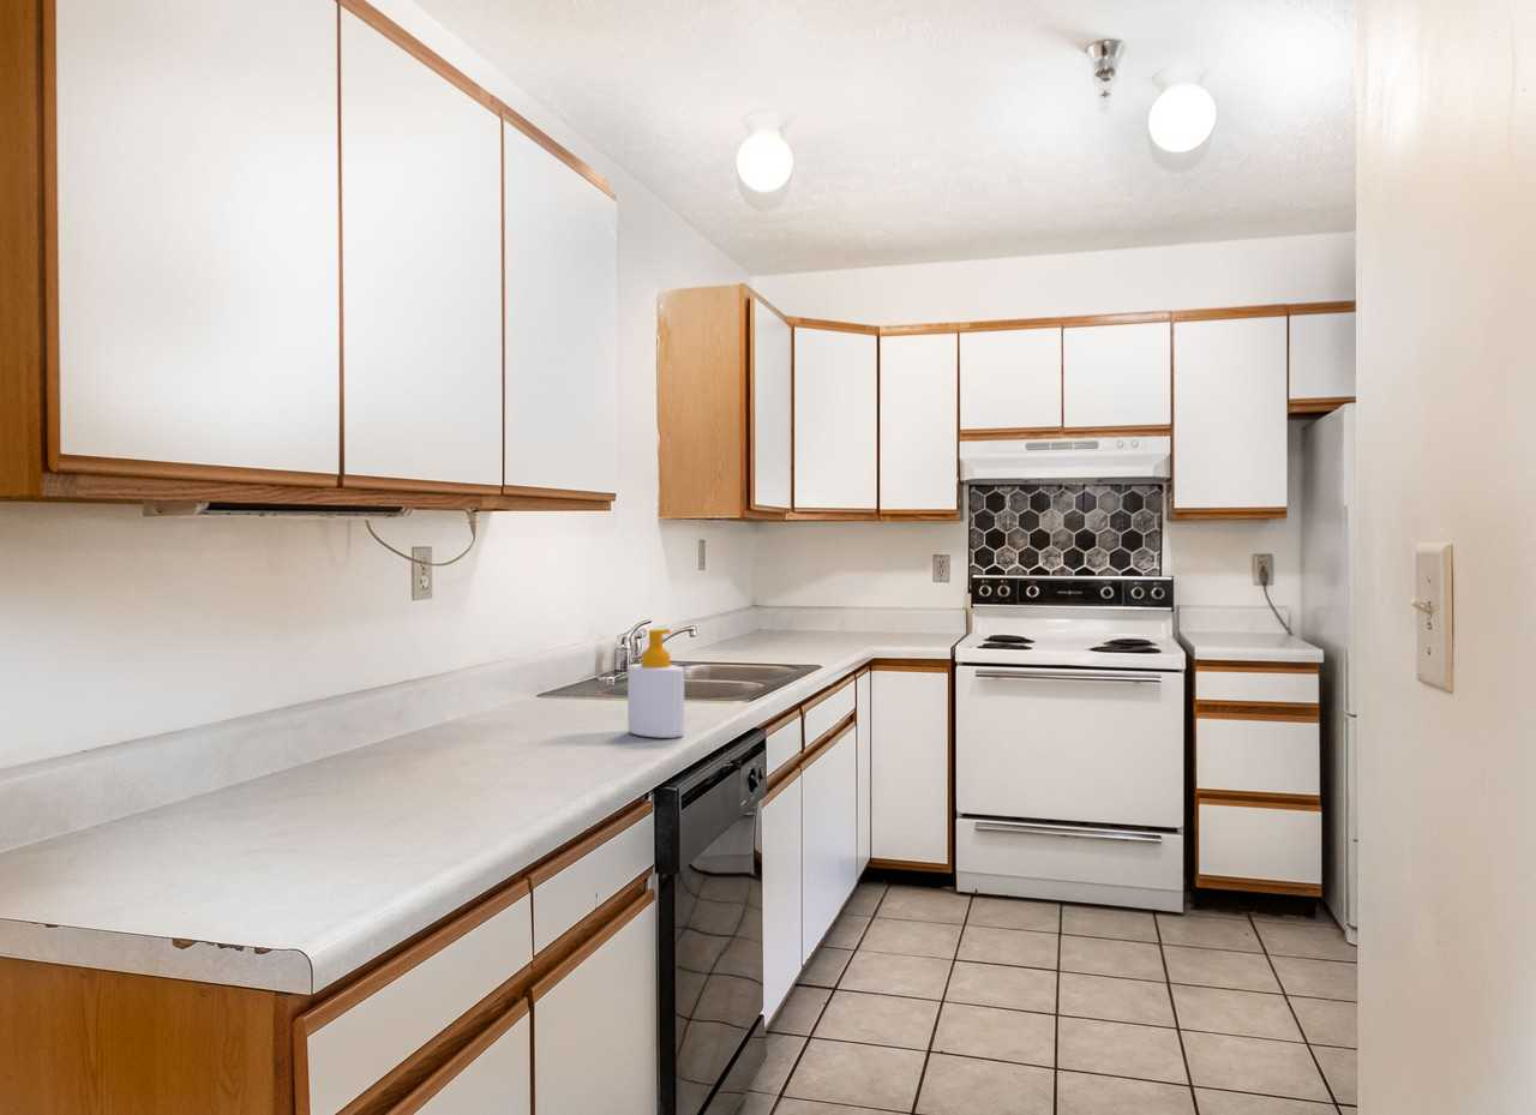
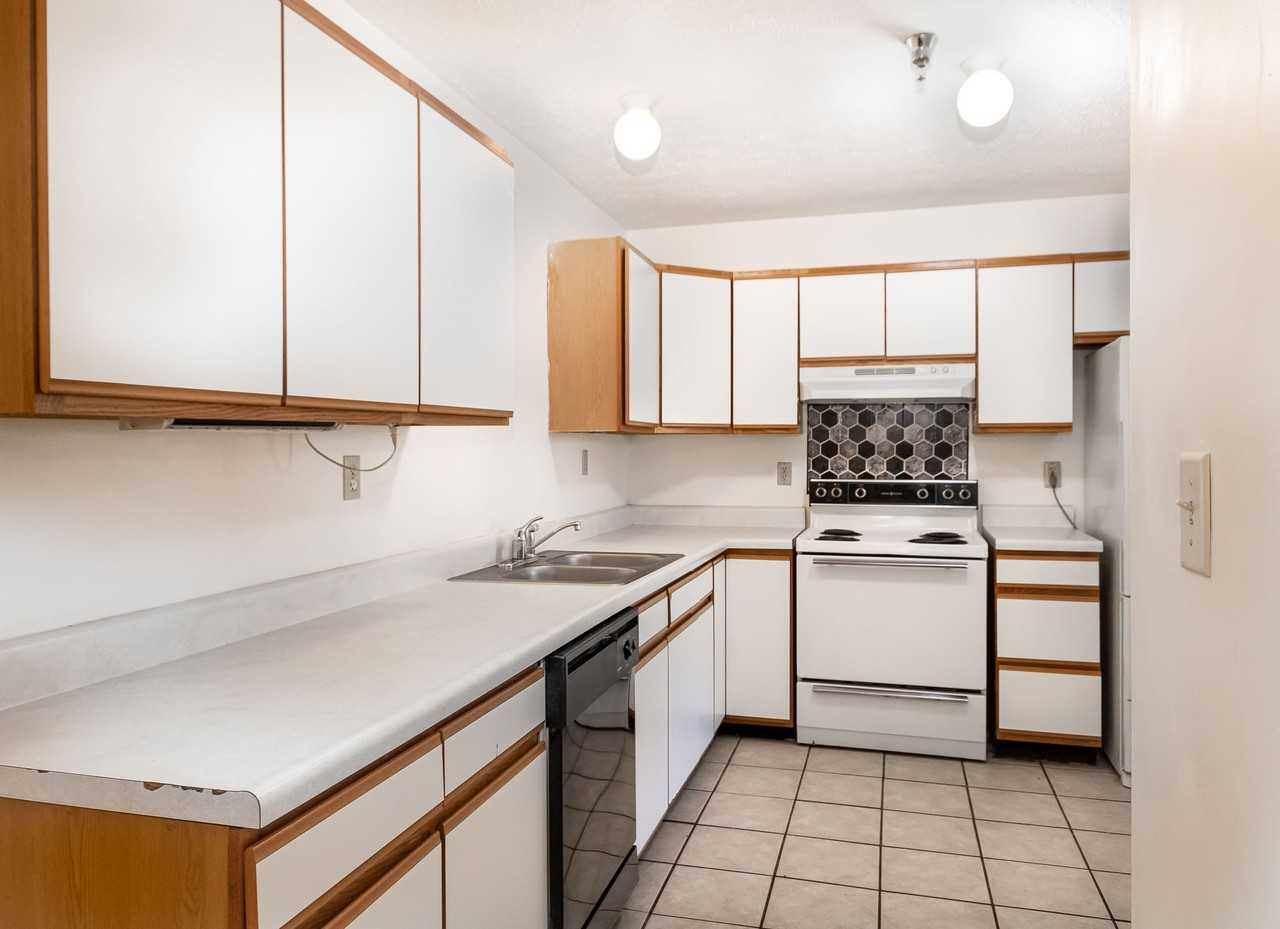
- soap bottle (655, 682)
